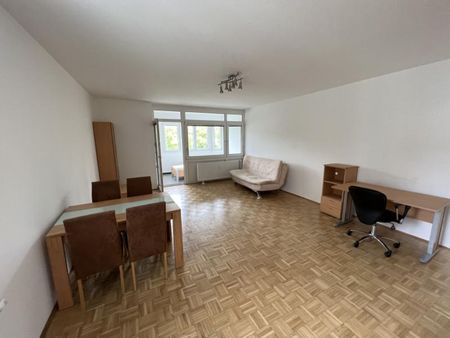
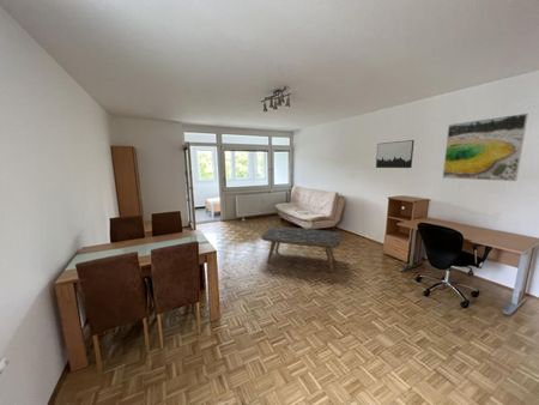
+ coffee table (301, 244)
+ wall art (393, 155)
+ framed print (479, 150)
